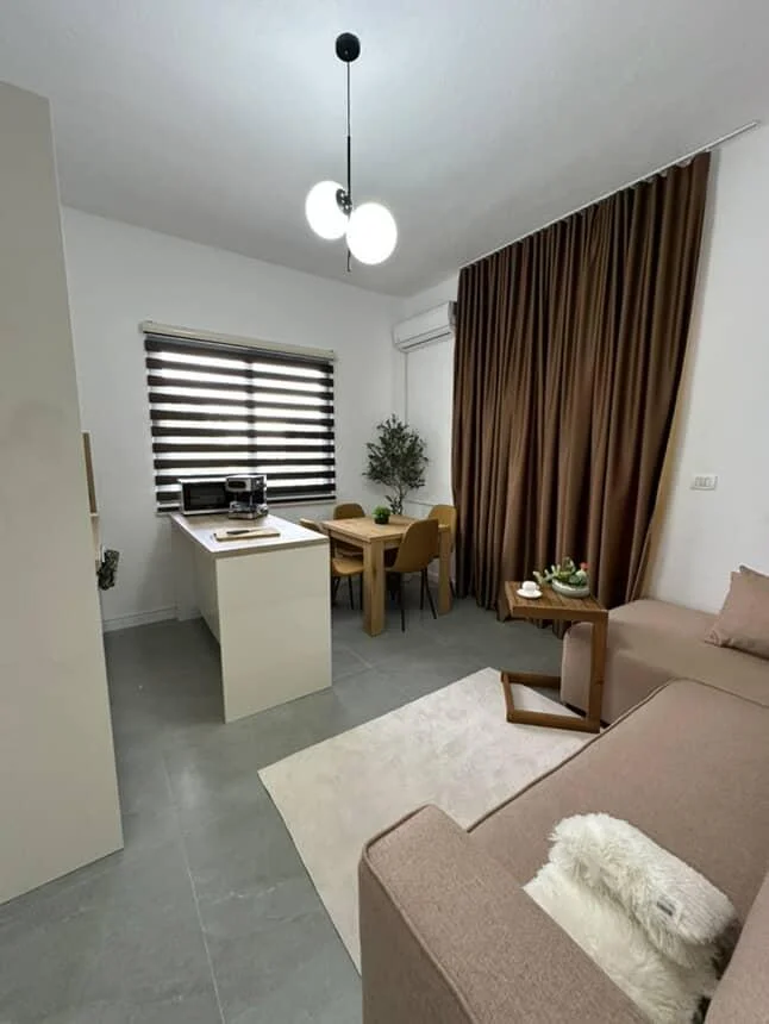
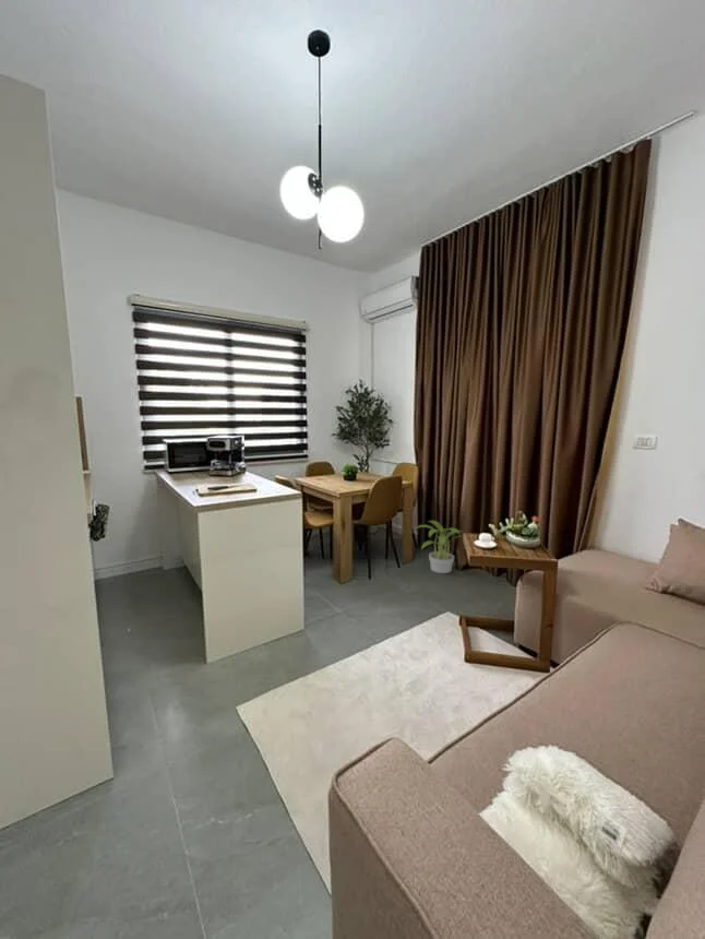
+ potted plant (442, 547)
